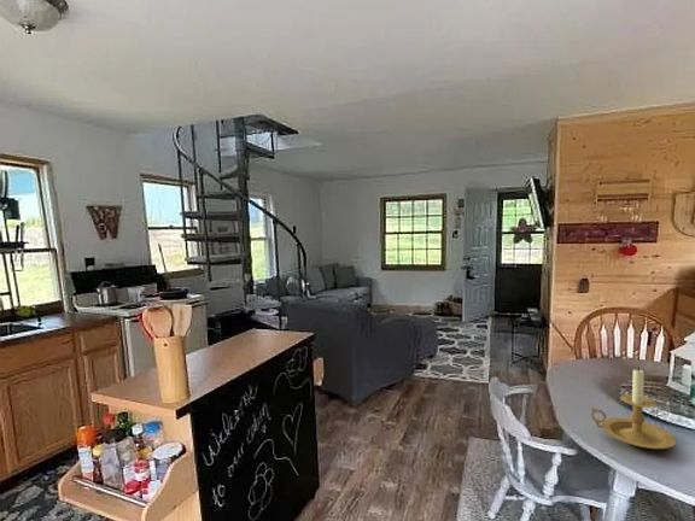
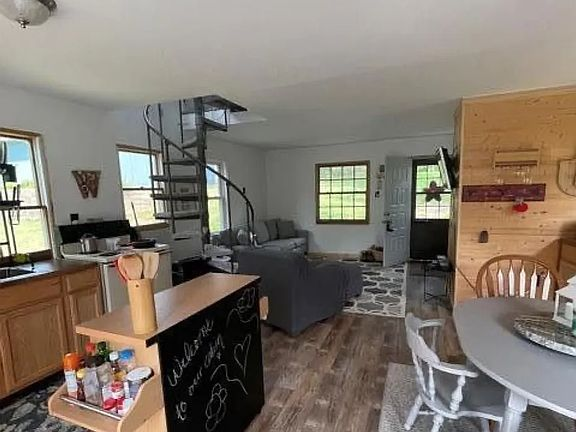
- candle holder (637, 403)
